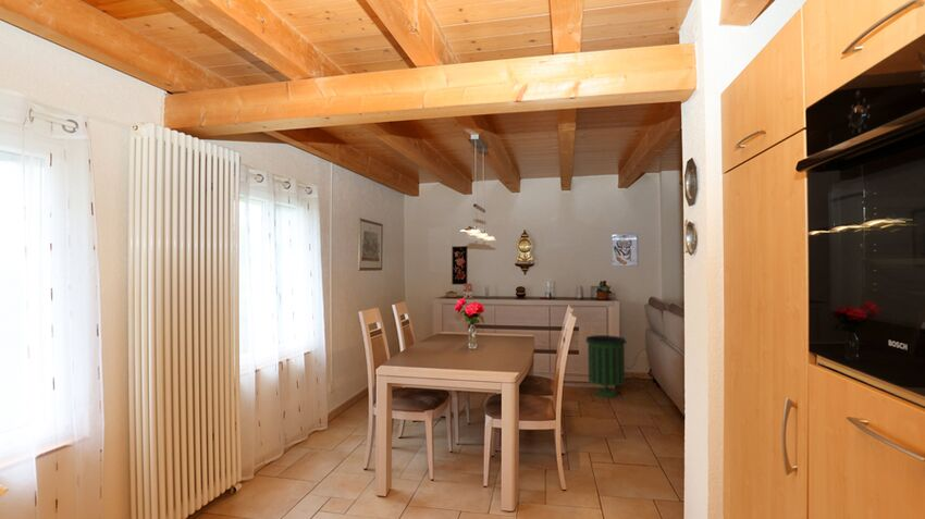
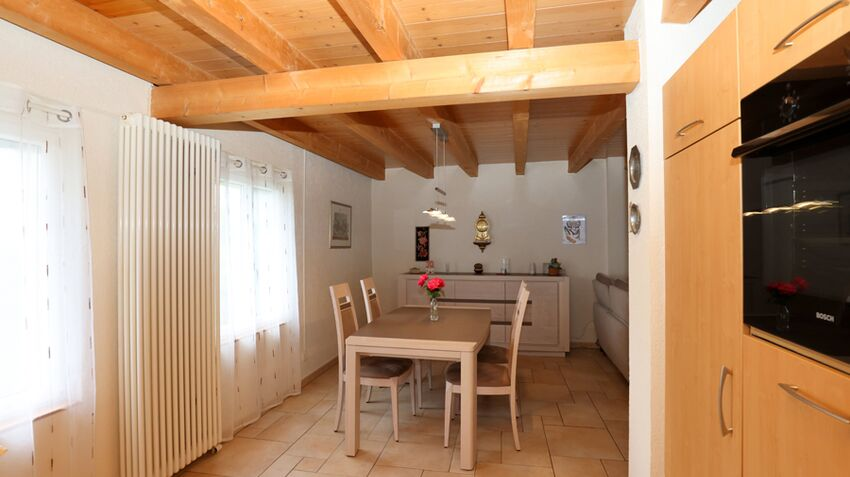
- trash can (605, 366)
